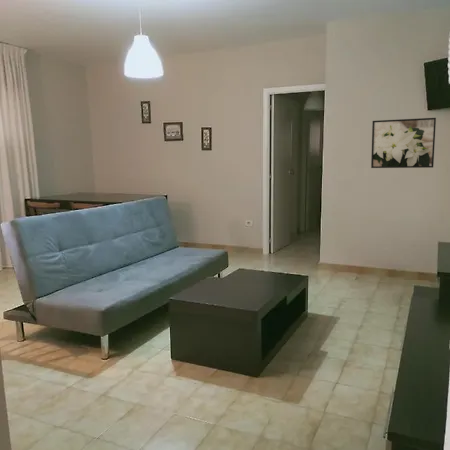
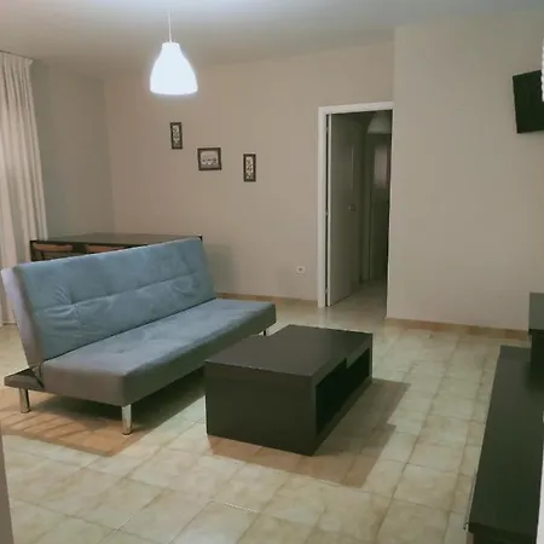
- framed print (402, 143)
